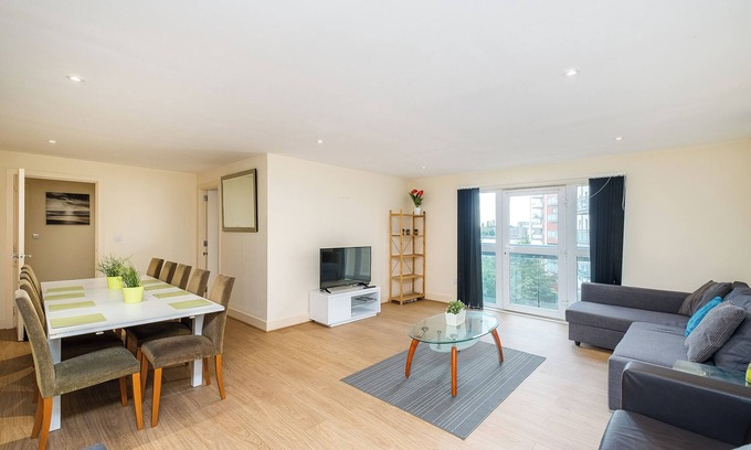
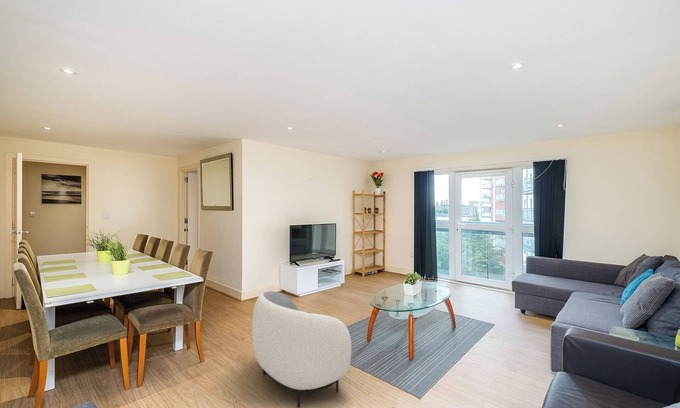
+ armchair (297, 338)
